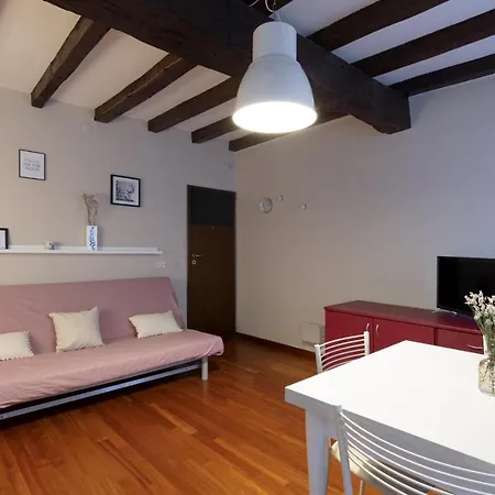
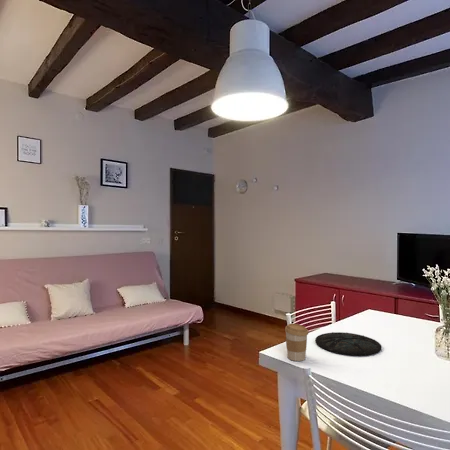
+ coffee cup (296, 341)
+ plate (347, 339)
